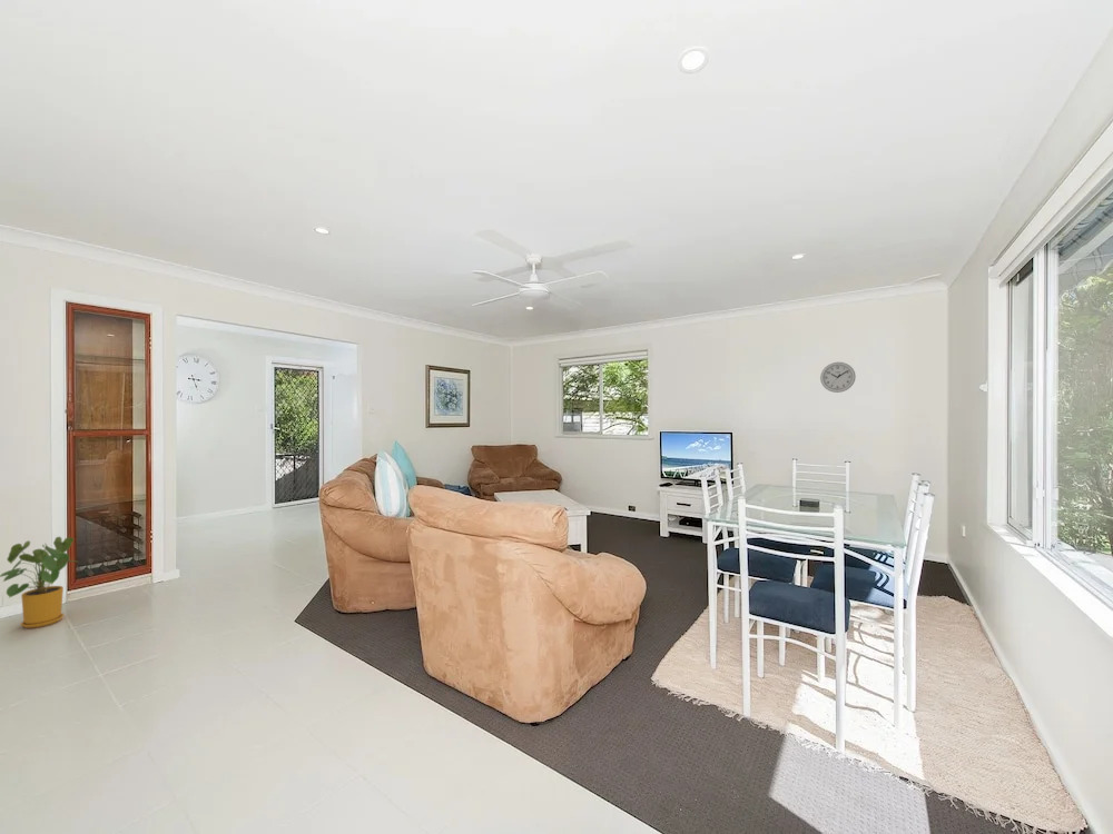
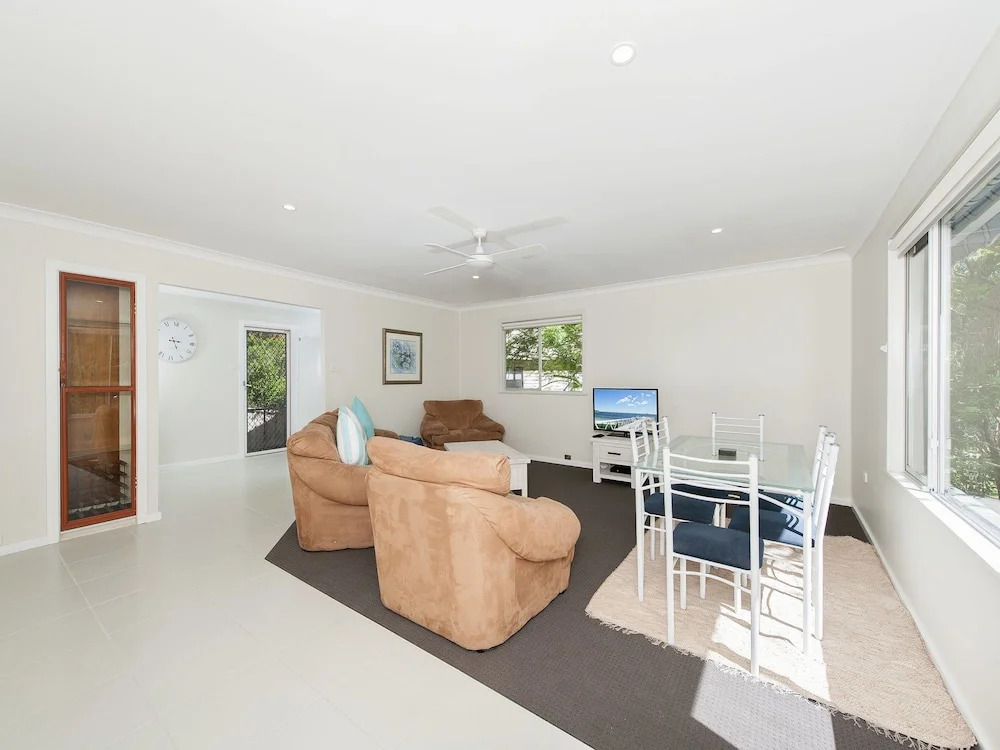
- wall clock (837, 377)
- house plant (38, 583)
